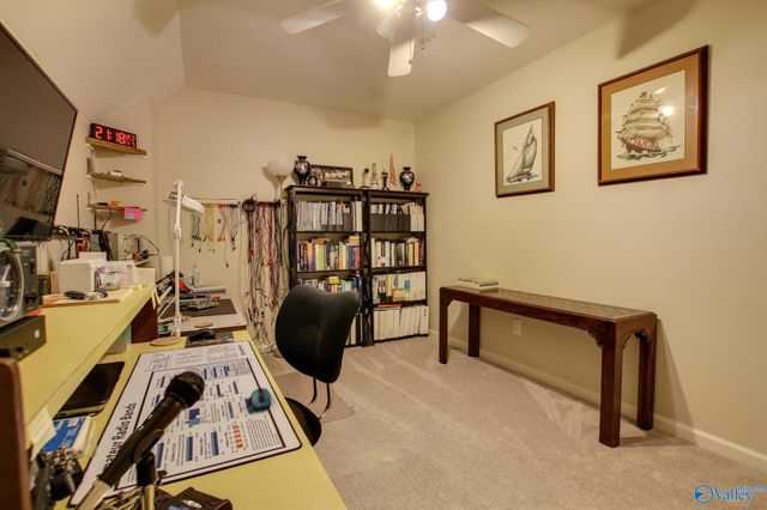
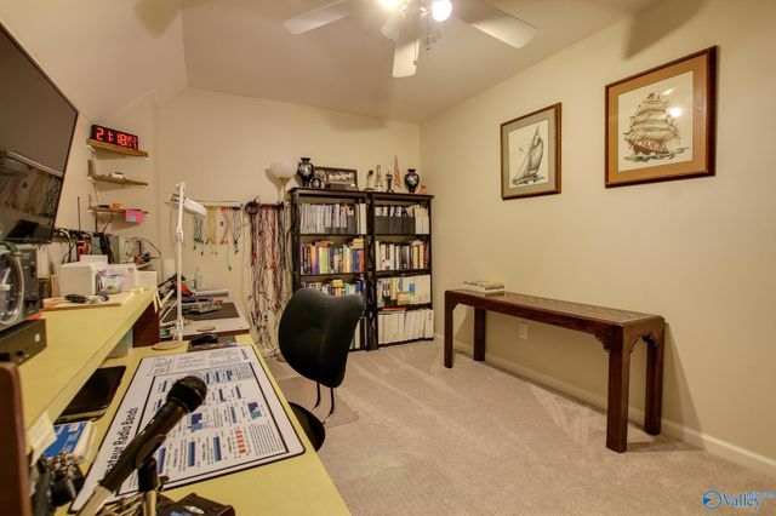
- computer mouse (261, 395)
